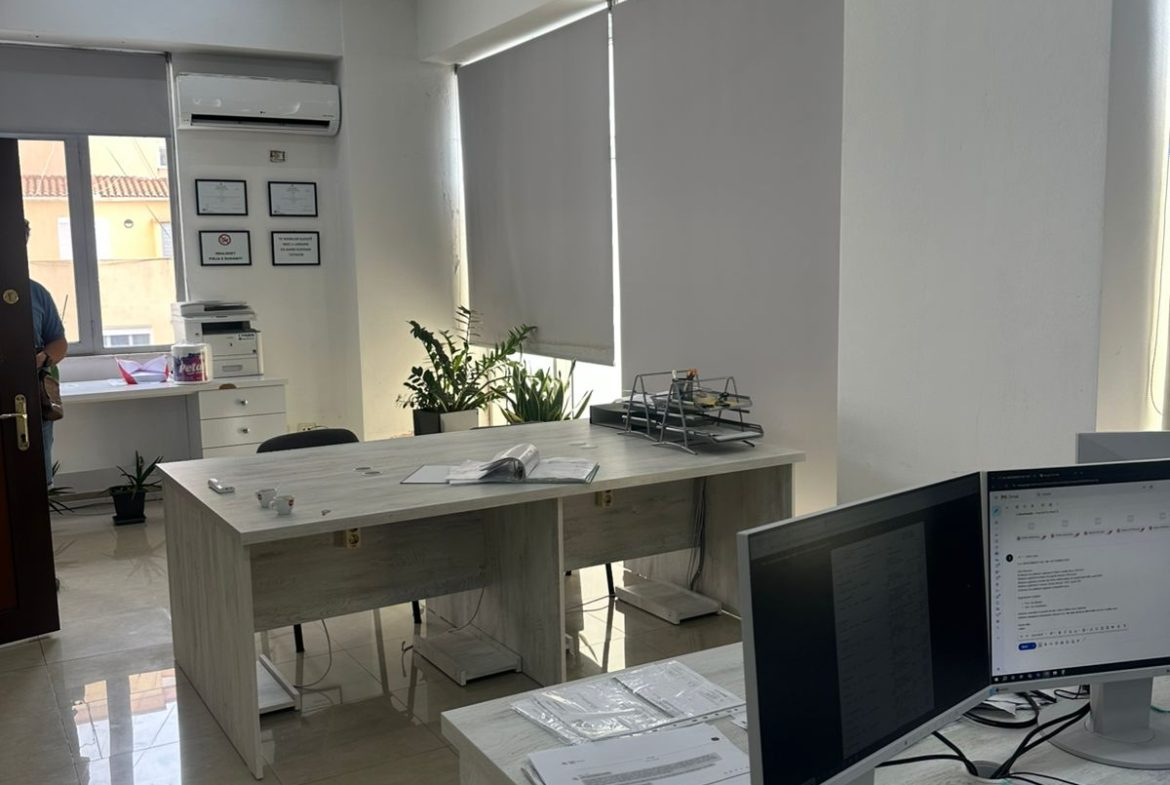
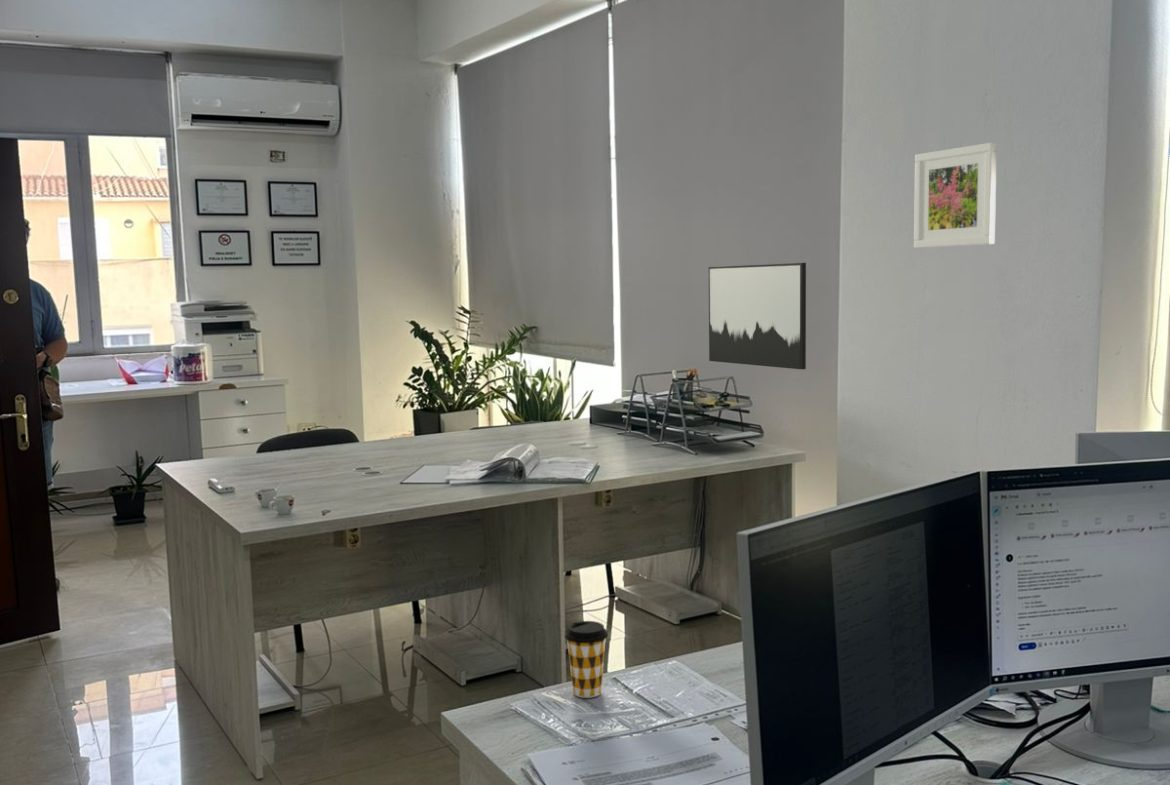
+ wall art (754, 315)
+ coffee cup (586, 659)
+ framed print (953, 197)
